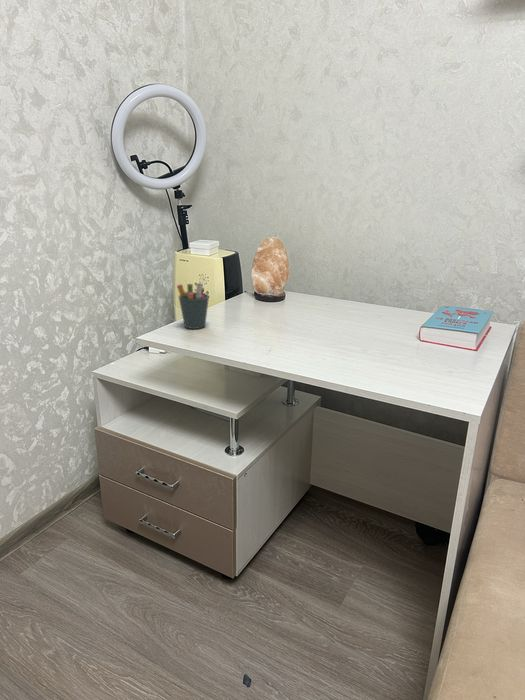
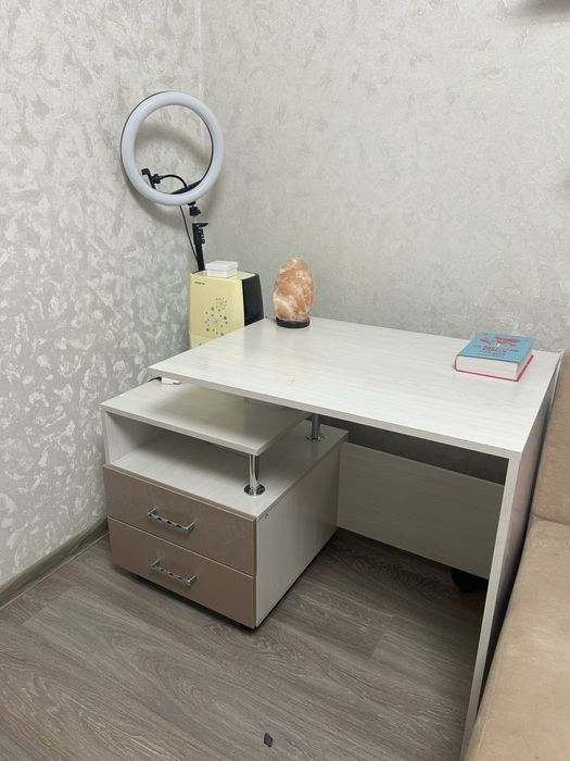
- pen holder (193, 303)
